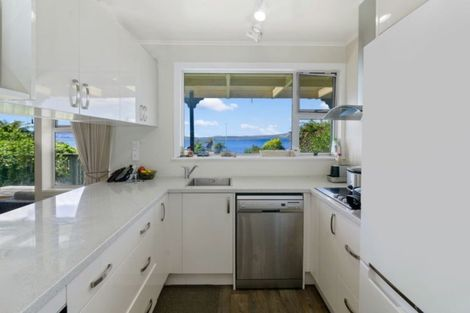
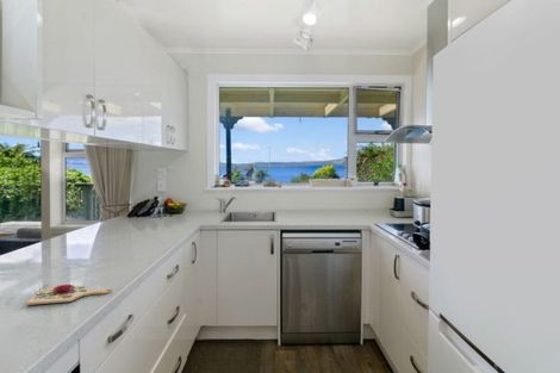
+ cutting board (74, 290)
